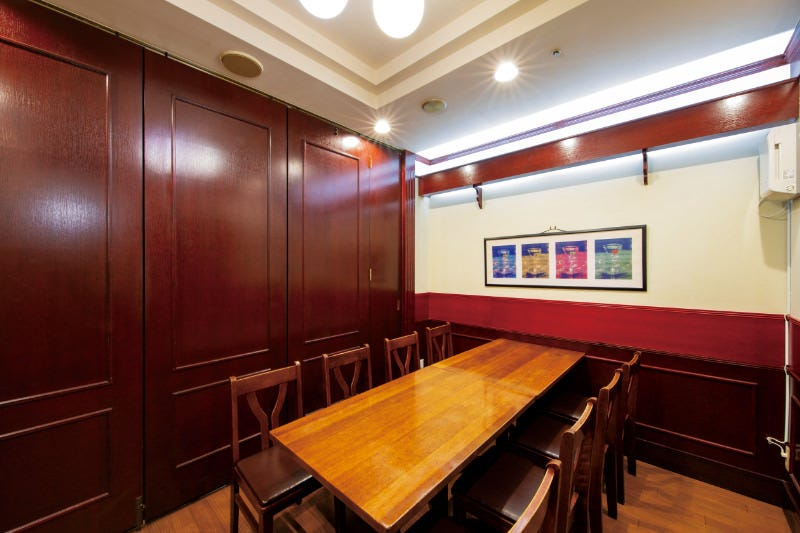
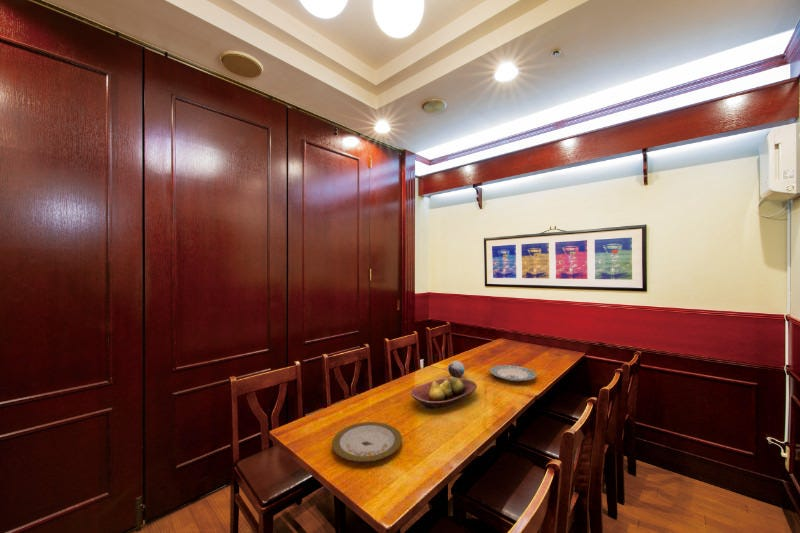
+ plate (512, 374)
+ fruit bowl (444, 389)
+ plate (367, 442)
+ decorative orb (456, 369)
